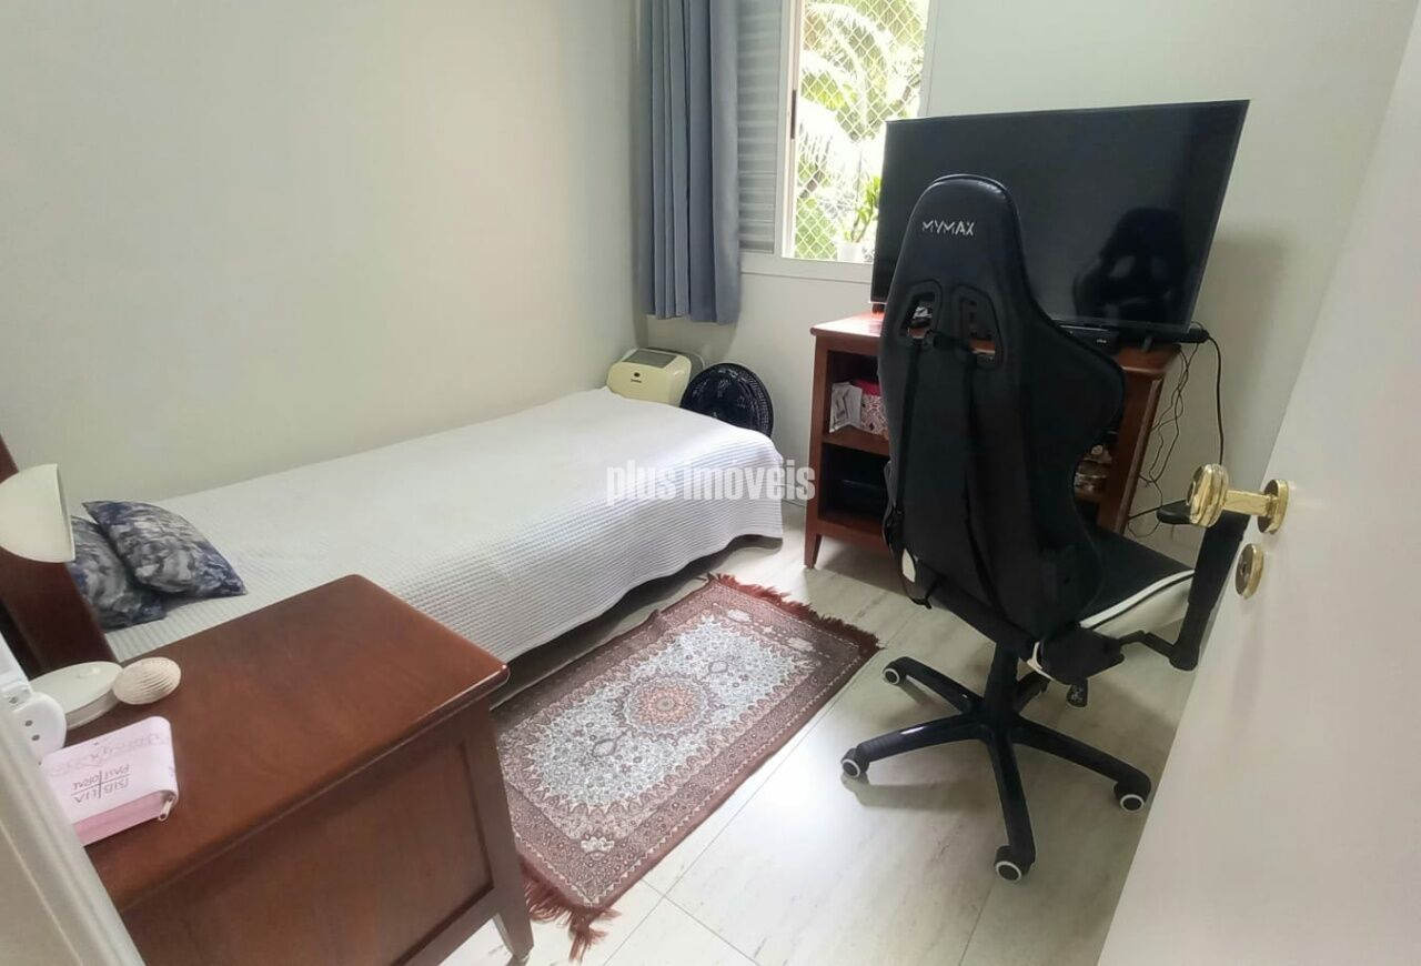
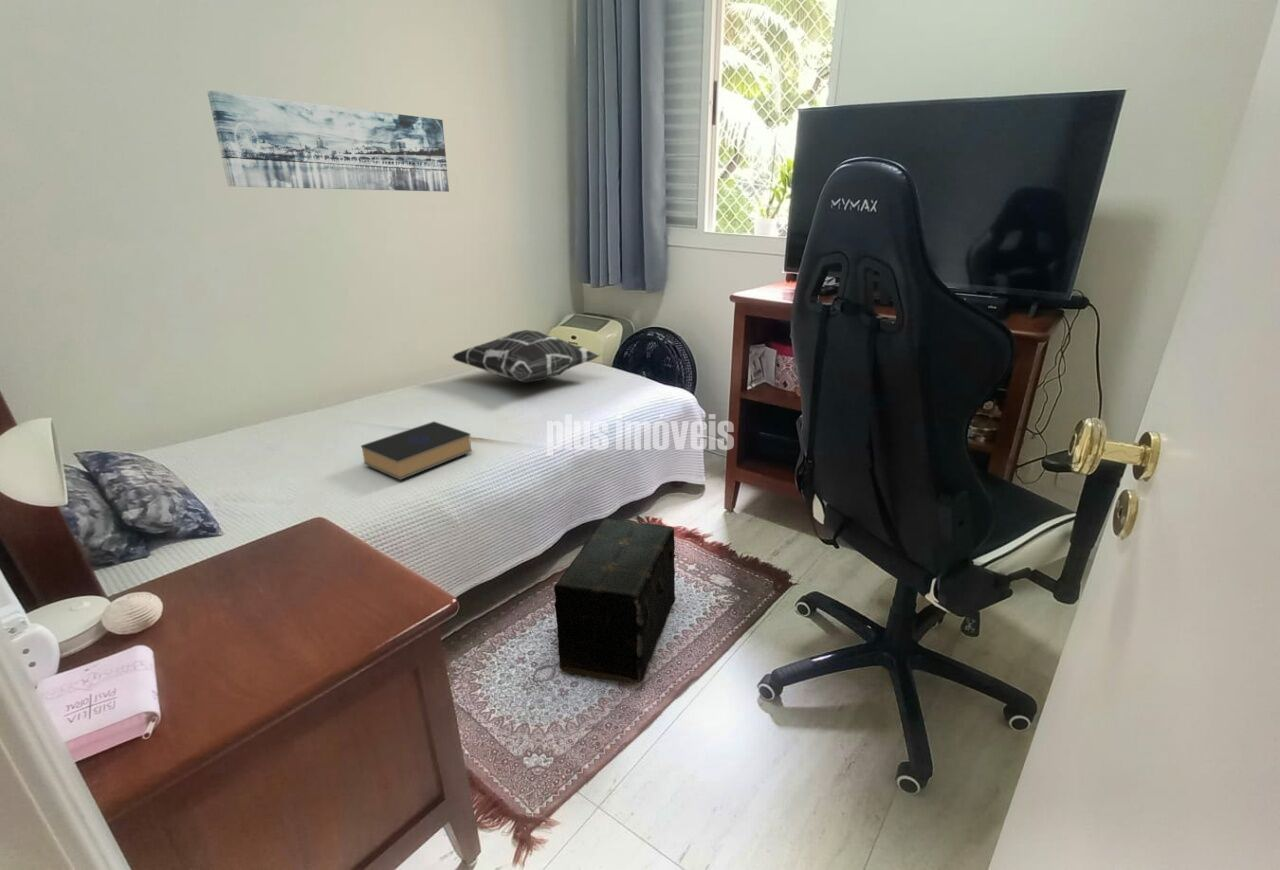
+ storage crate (620, 591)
+ wall art (347, 149)
+ book (418, 449)
+ decorative pillow (527, 355)
